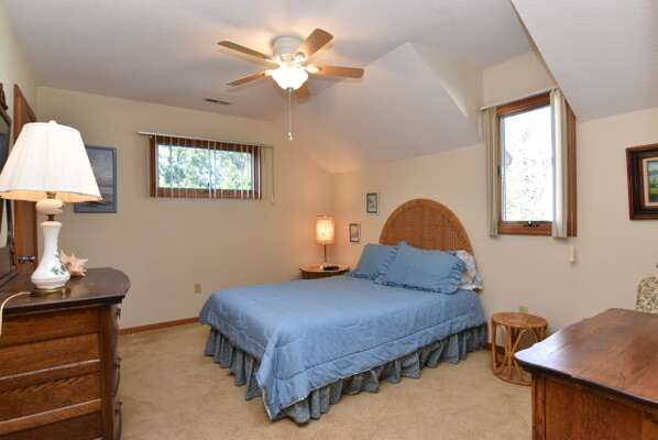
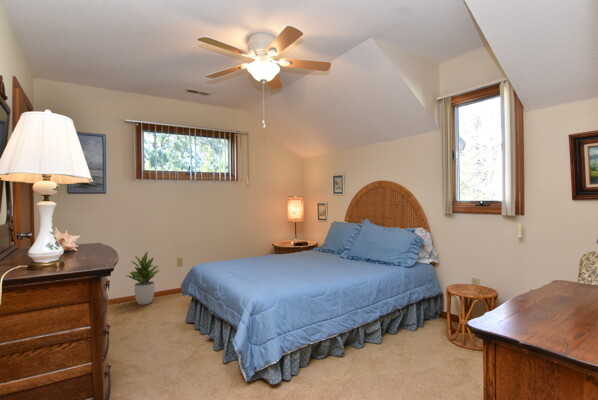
+ potted plant (143, 277)
